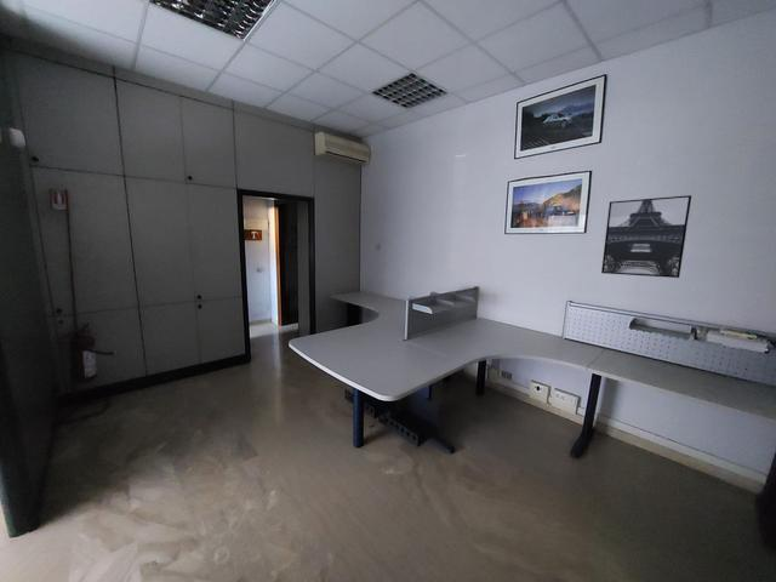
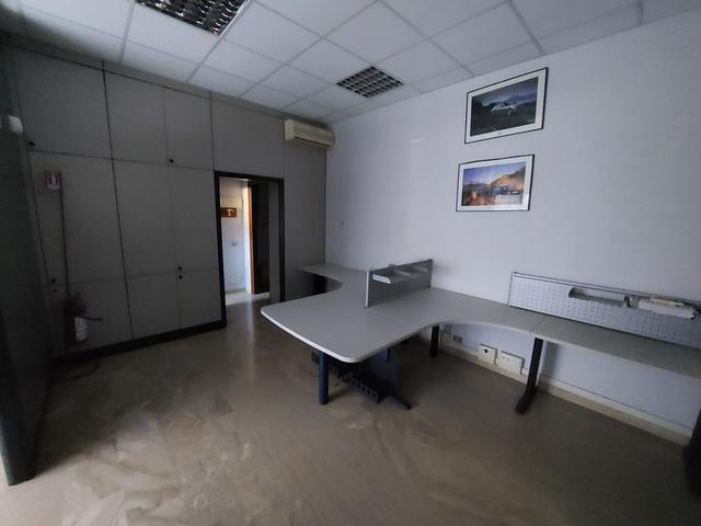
- wall art (643, 238)
